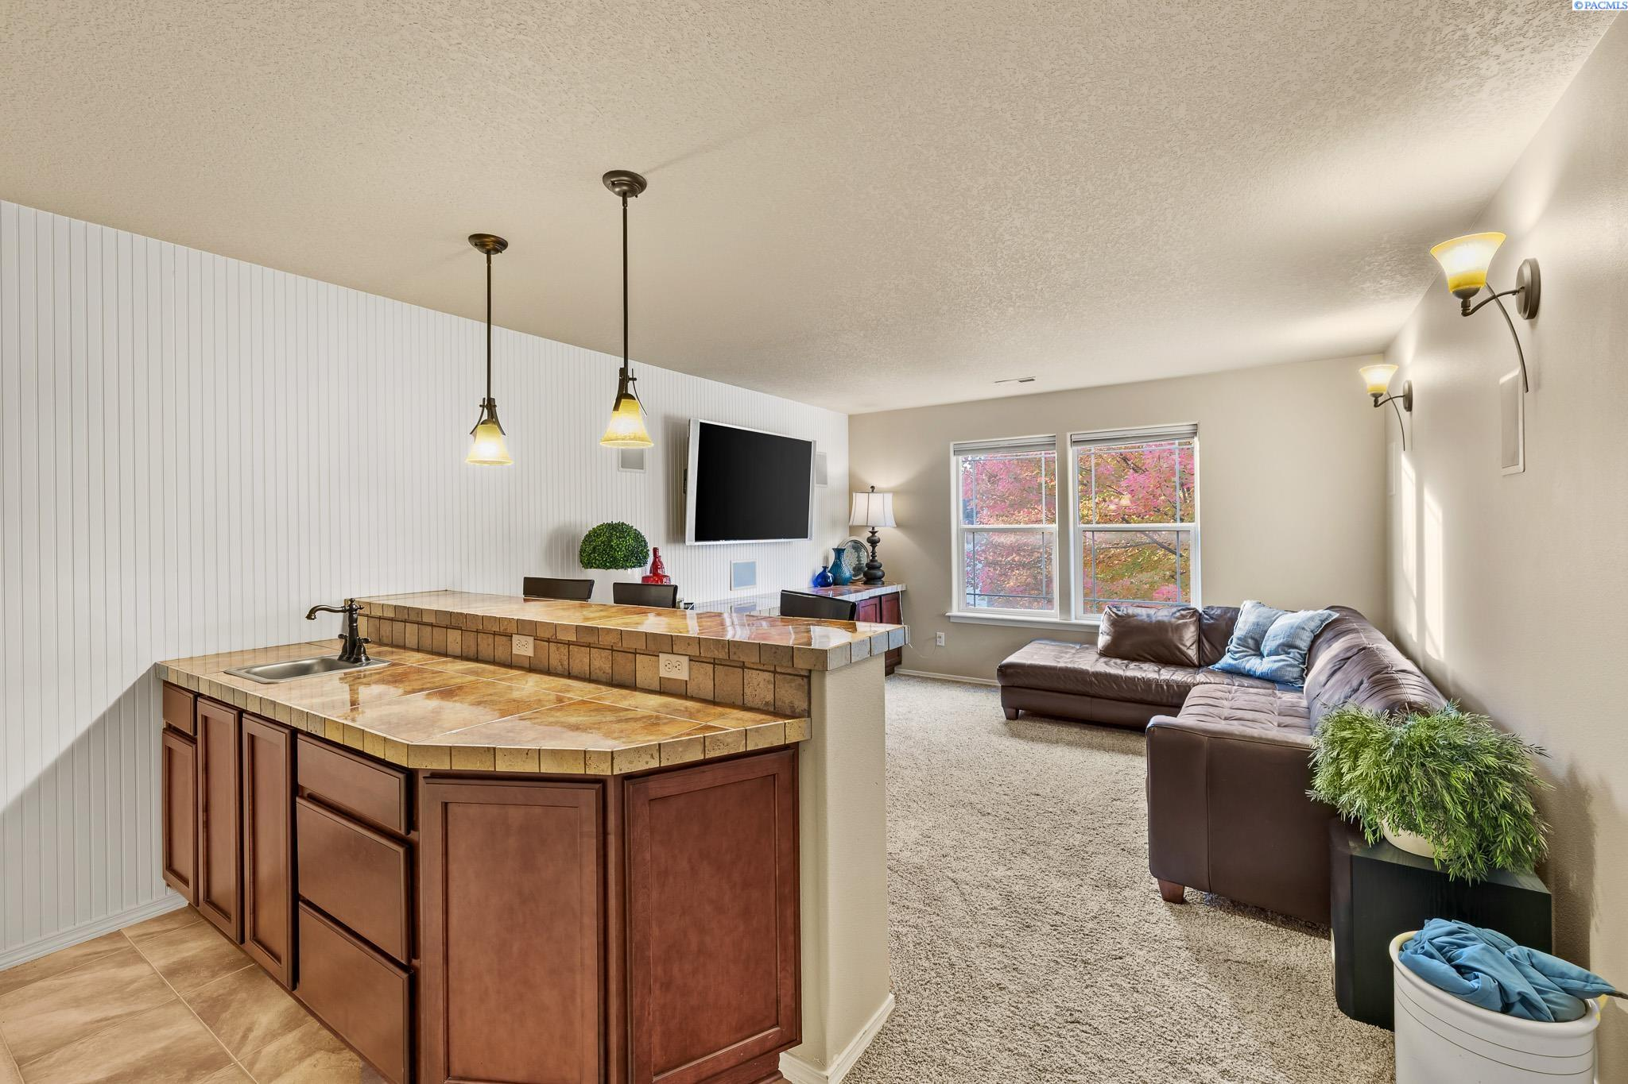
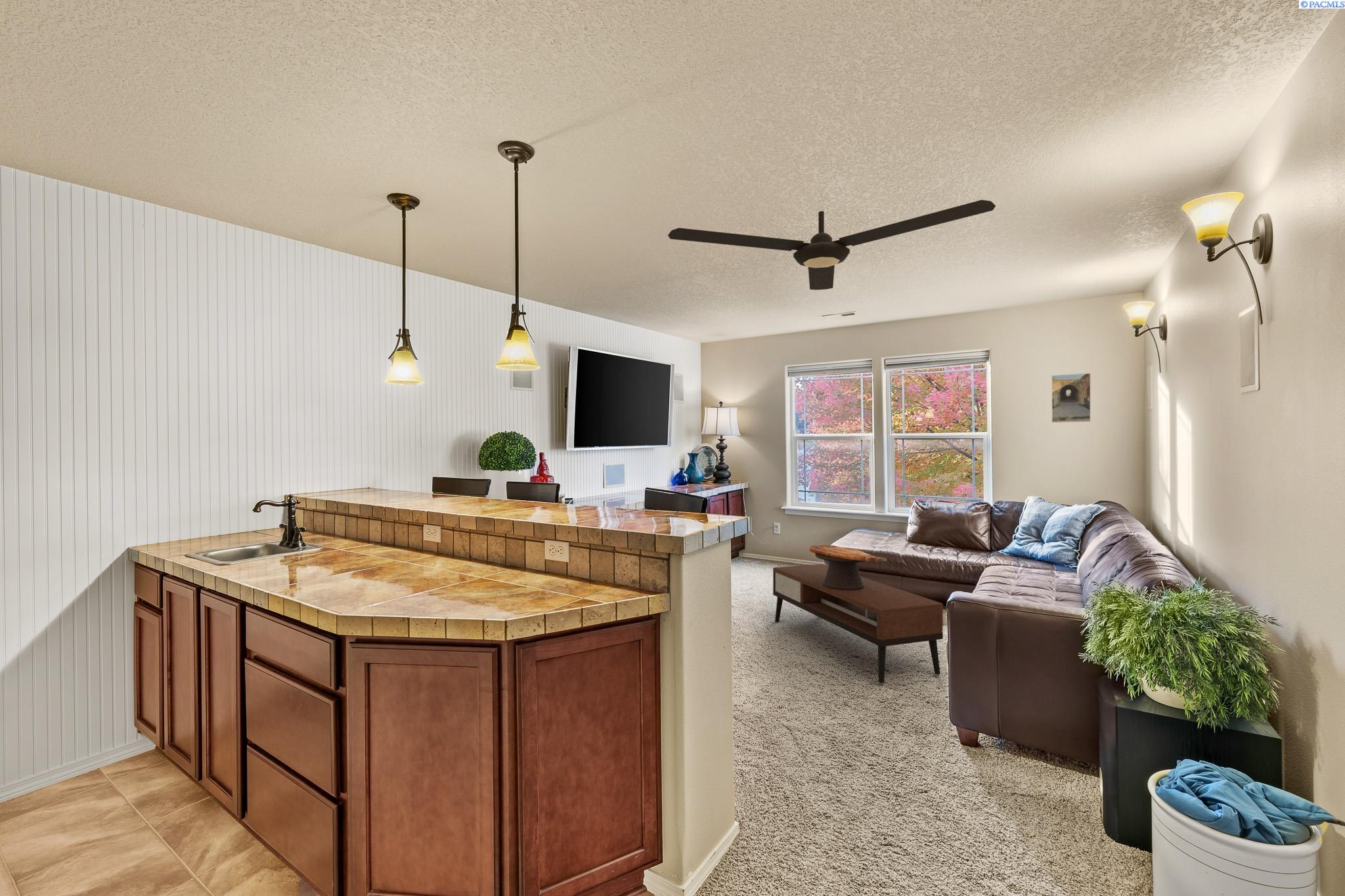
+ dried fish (845, 568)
+ coffee table (847, 614)
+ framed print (1070, 398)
+ ceiling fan (821, 249)
